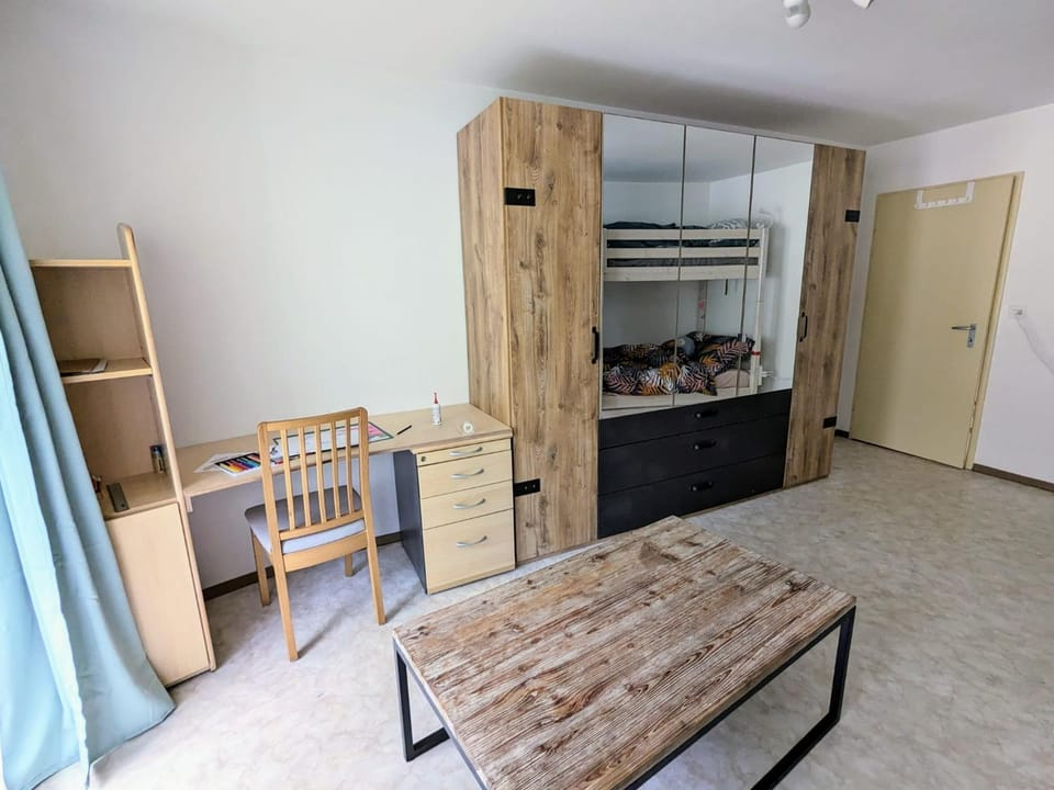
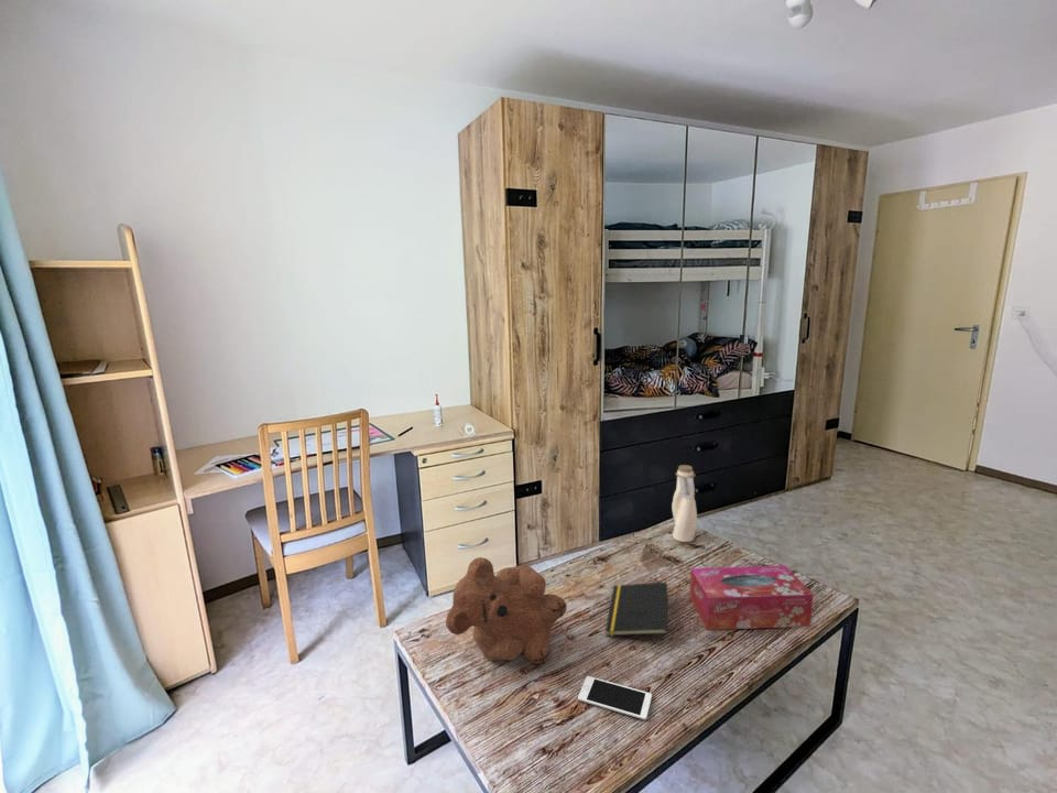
+ cell phone (614, 696)
+ water bottle (685, 503)
+ tissue box (748, 596)
+ teddy bear (503, 605)
+ notepad (638, 607)
